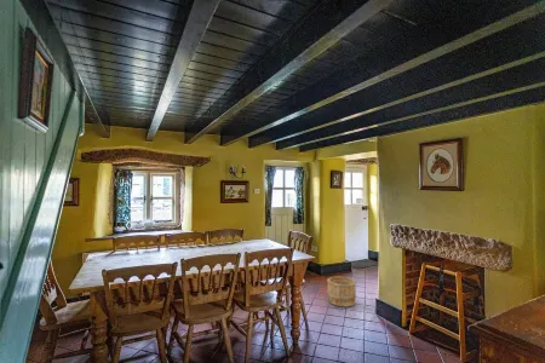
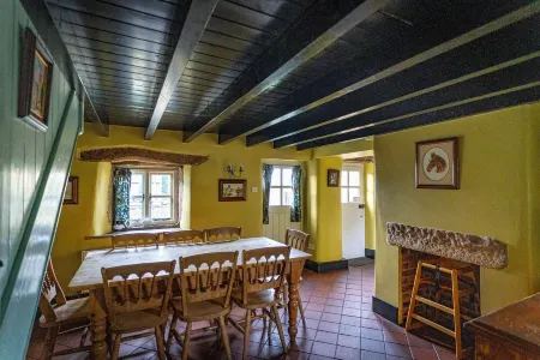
- wooden bucket (342, 290)
